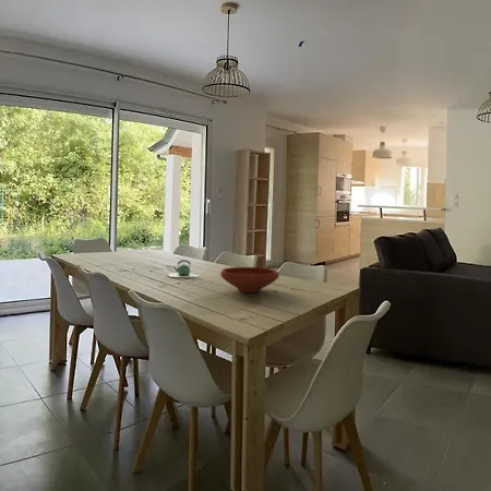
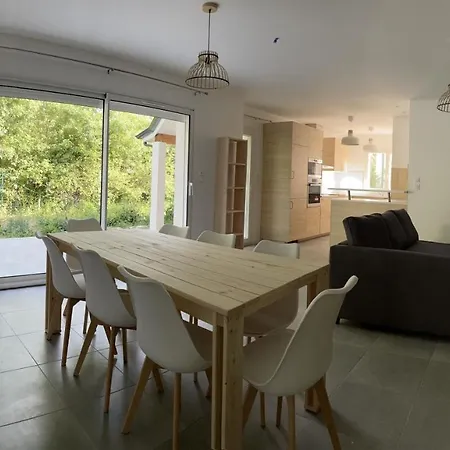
- teapot (183, 267)
- bowl (249, 280)
